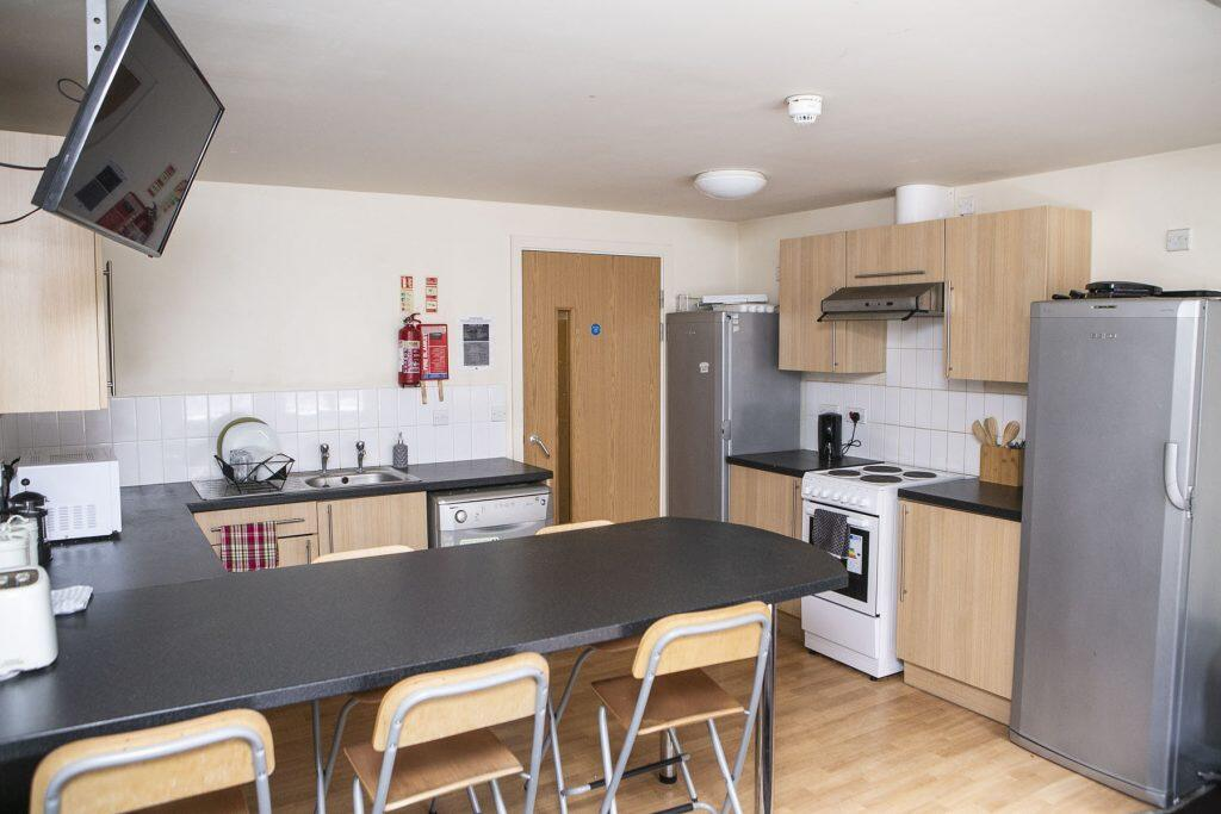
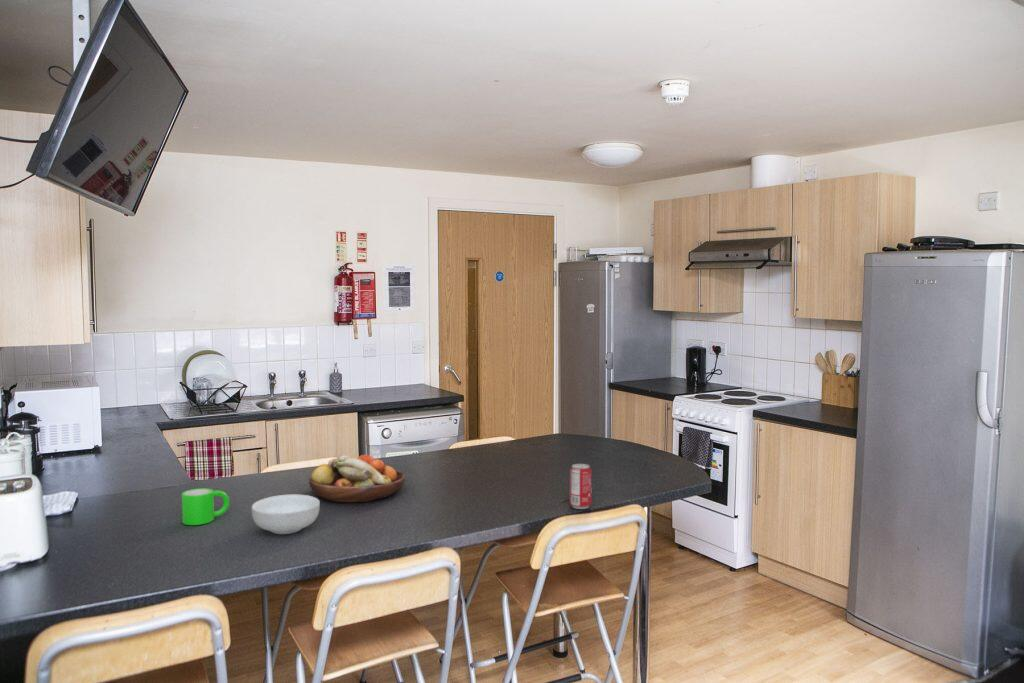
+ beverage can (580, 486)
+ mug (206, 505)
+ fruit bowl (358, 473)
+ cereal bowl (286, 516)
